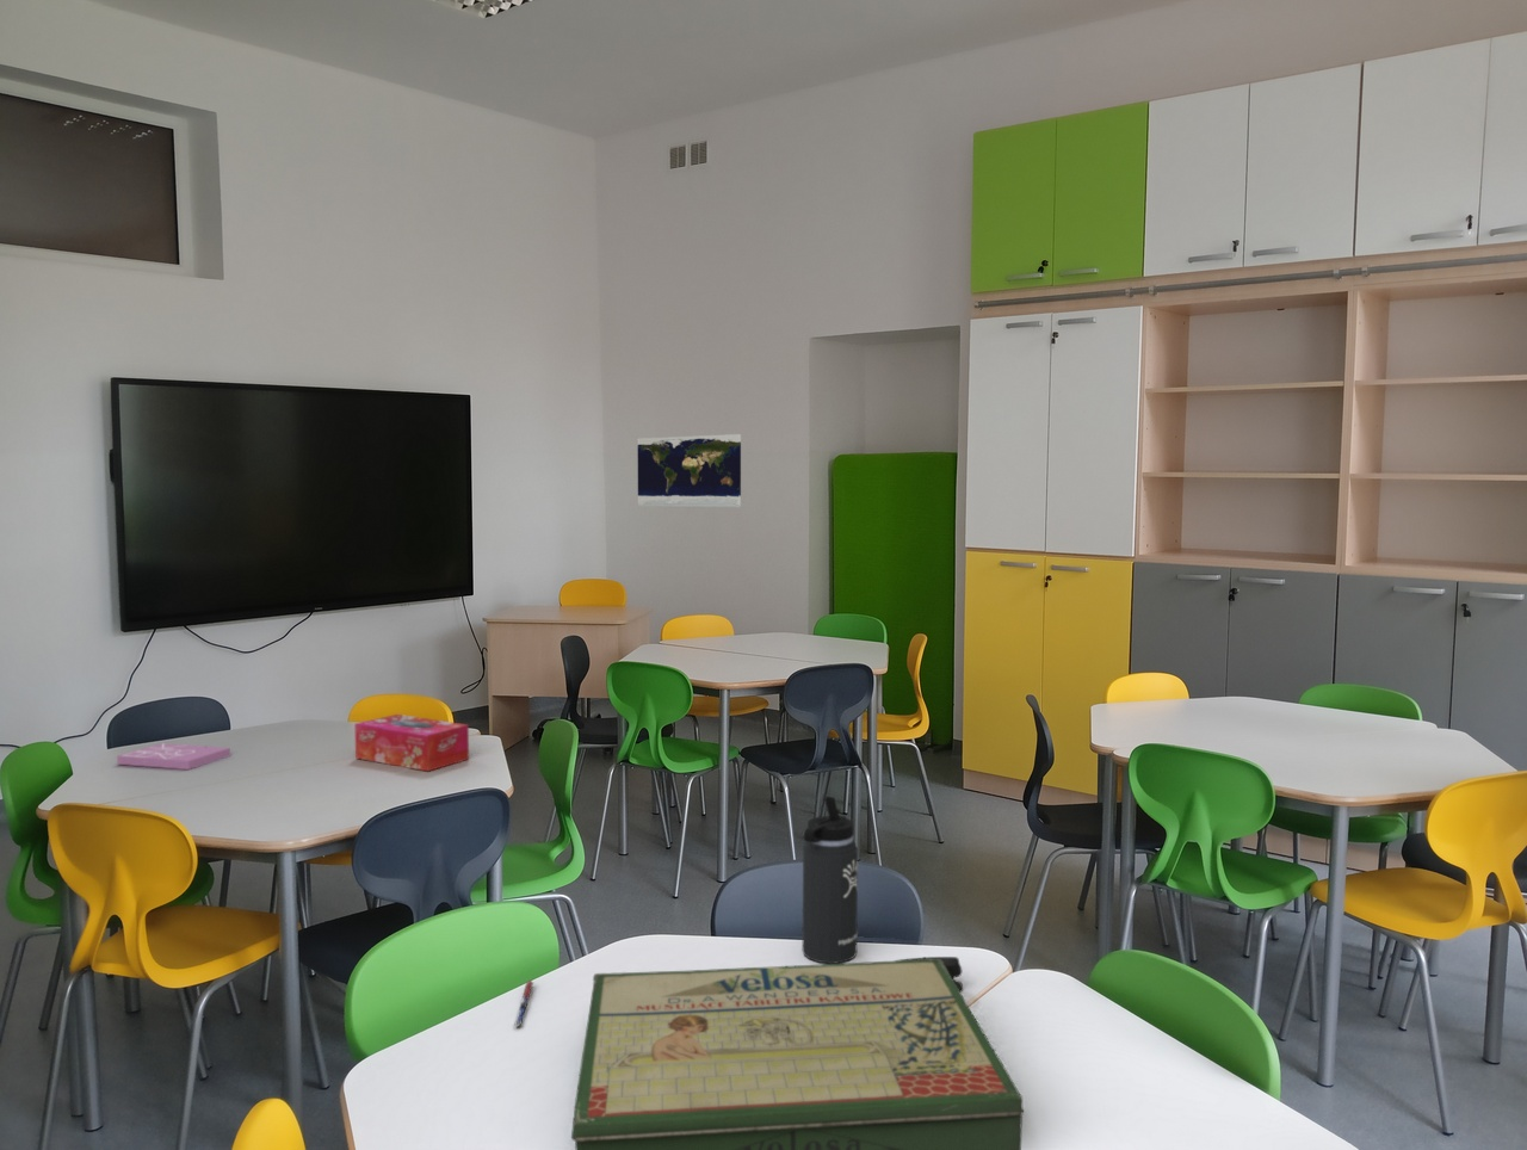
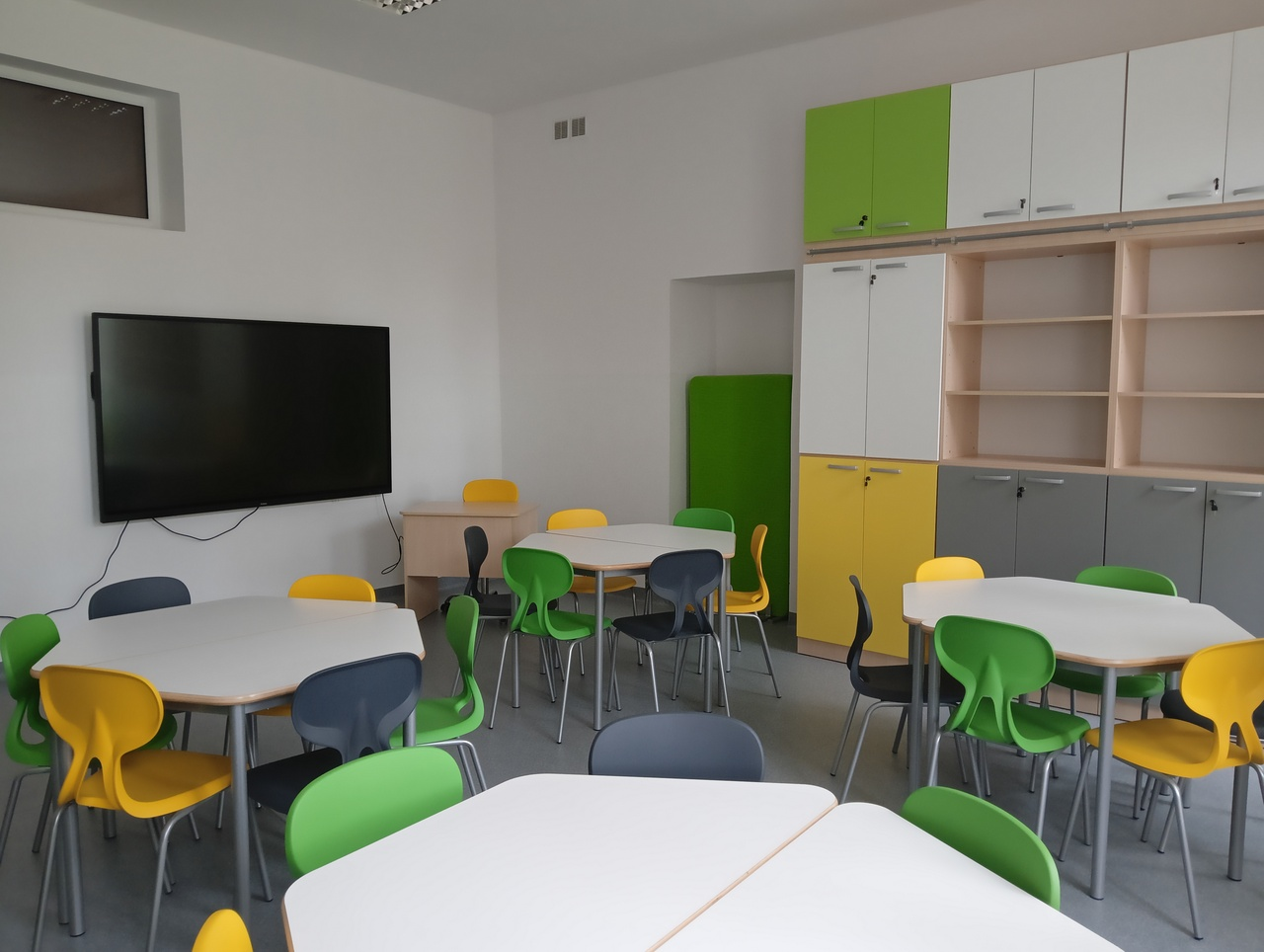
- thermos bottle (825, 876)
- map (687, 471)
- pen (524, 1003)
- board game (785, 1057)
- stapler (922, 958)
- tissue box (412, 740)
- book (174, 755)
